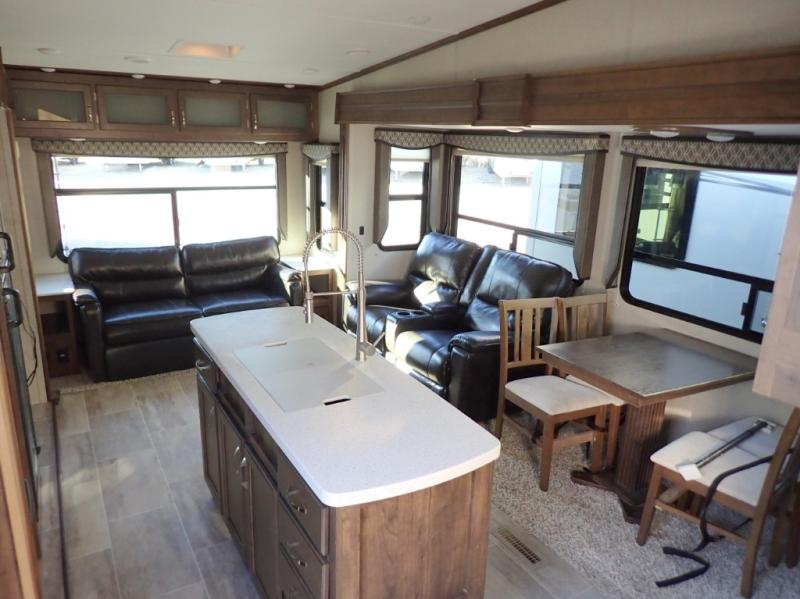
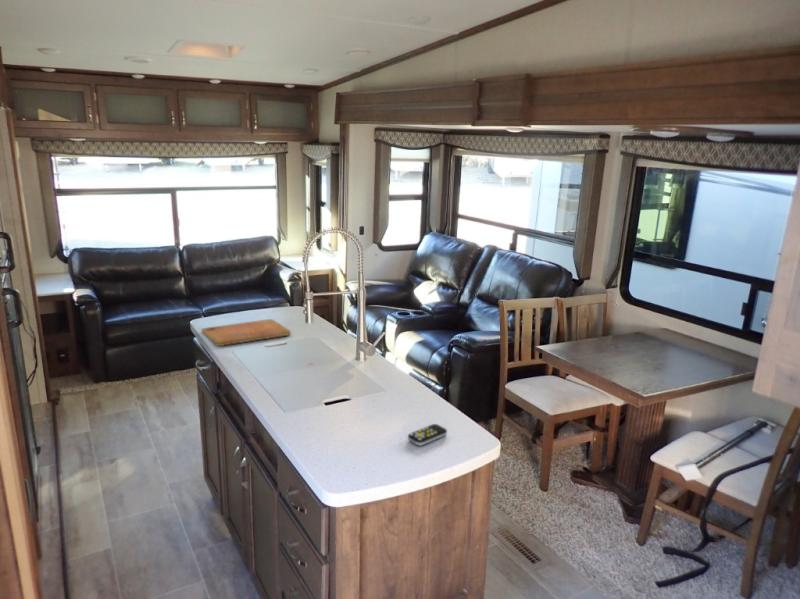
+ cutting board (246, 331)
+ remote control (427, 434)
